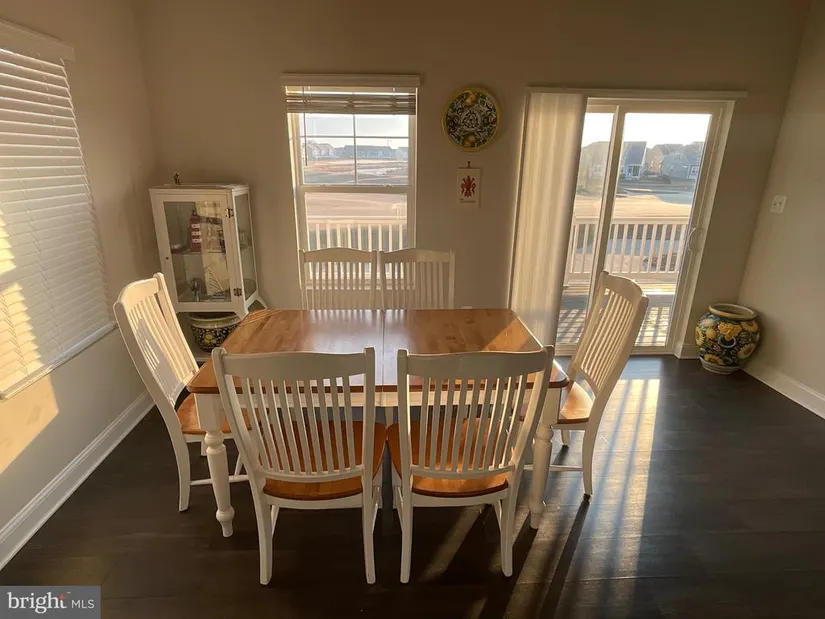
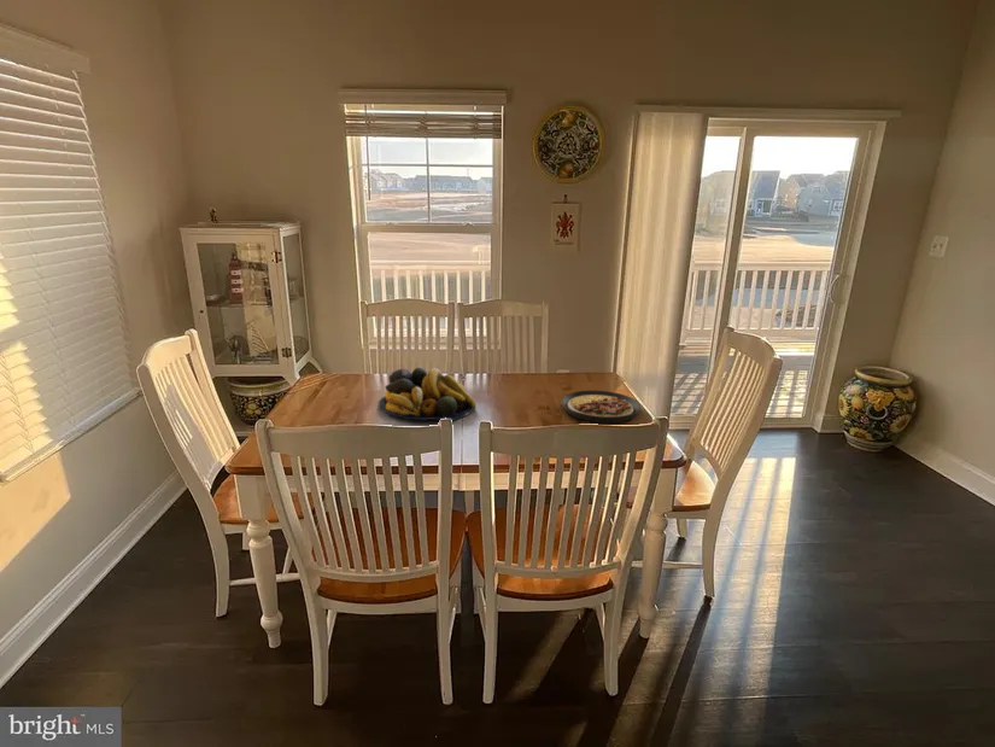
+ fruit bowl (427, 387)
+ plate (599, 404)
